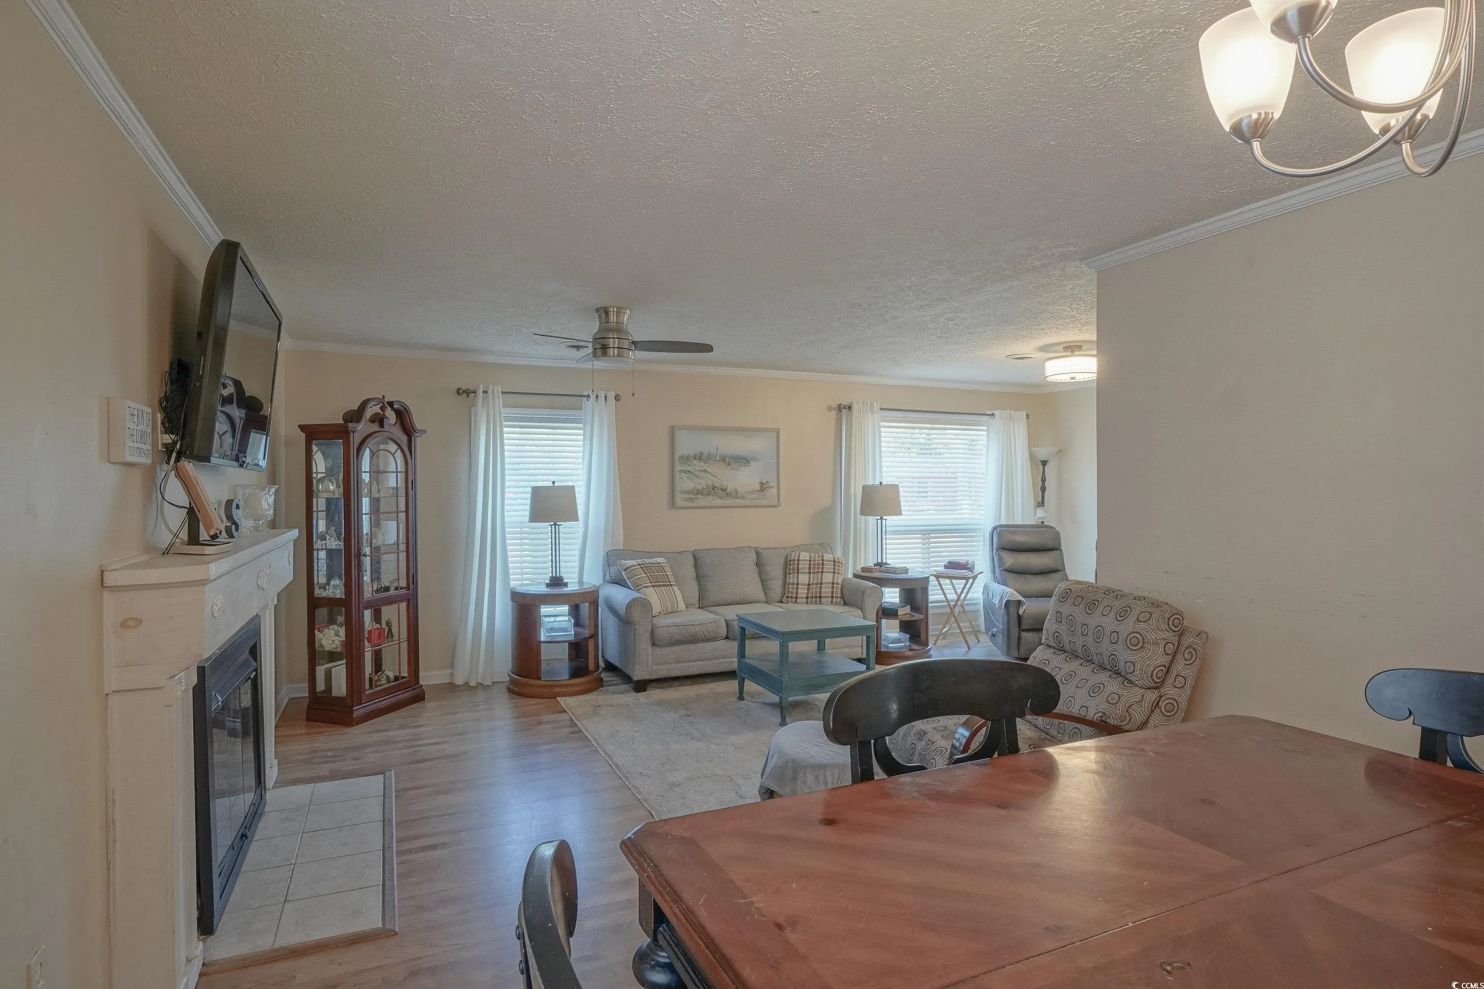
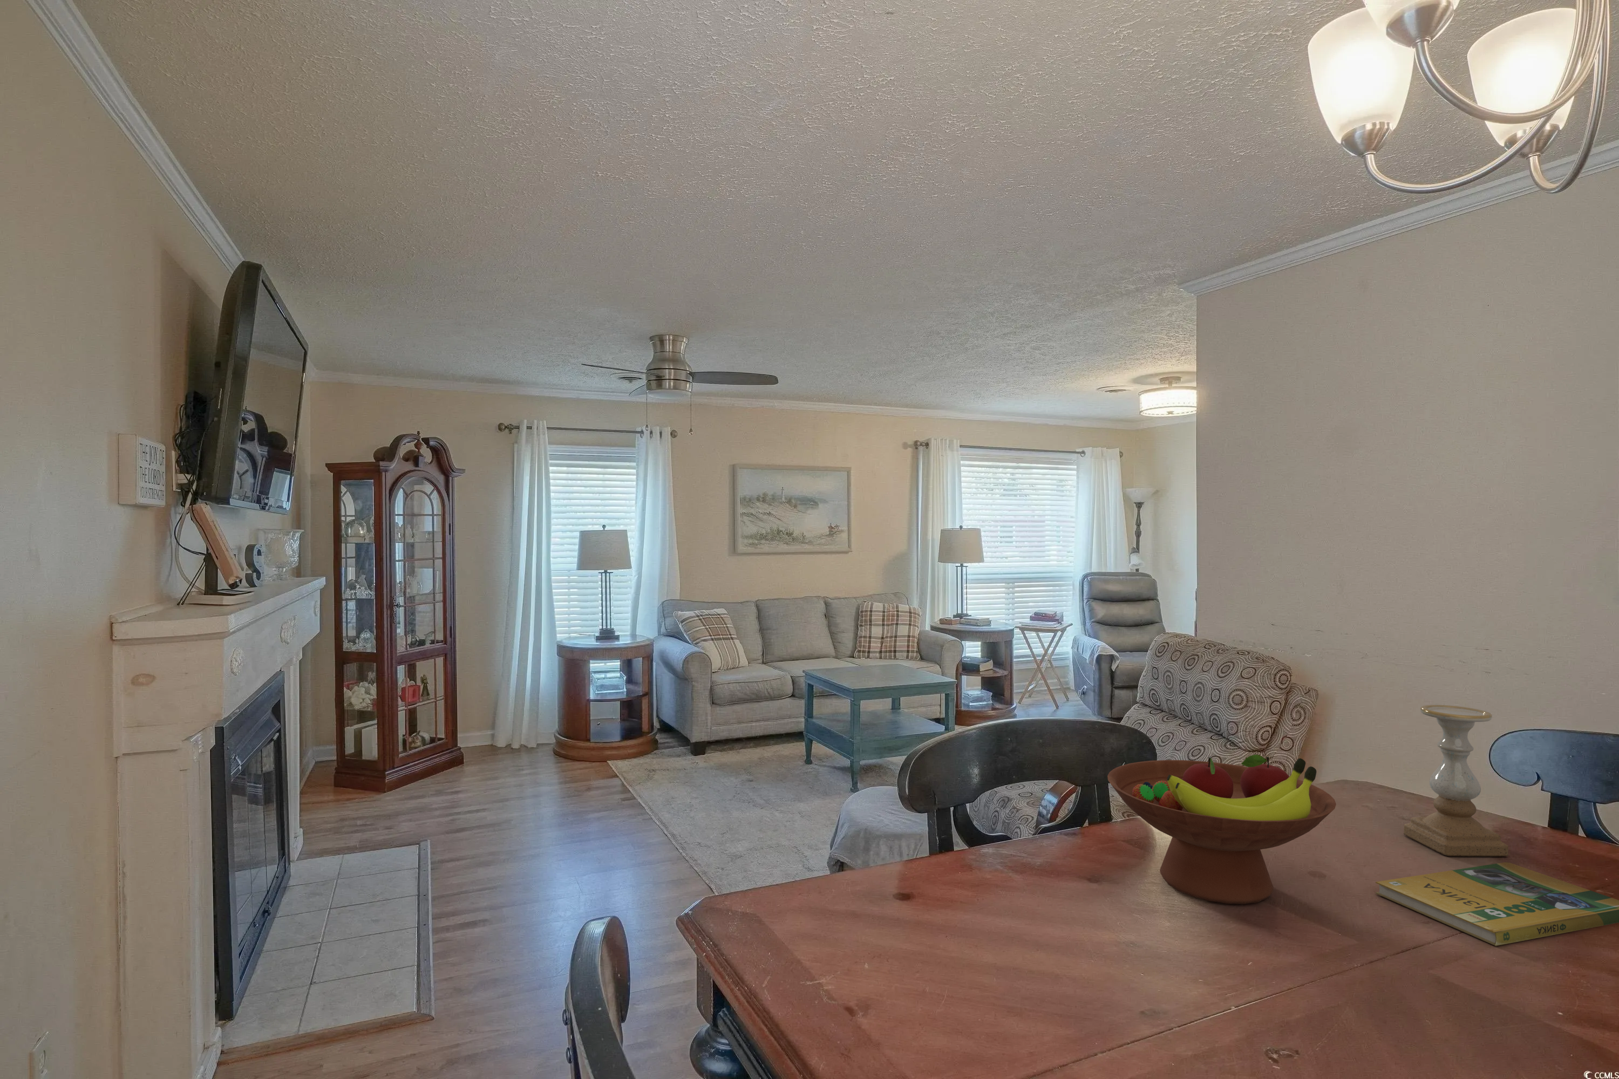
+ candle holder (1454, 778)
+ fruit bowl (1215, 816)
+ booklet (1502, 900)
